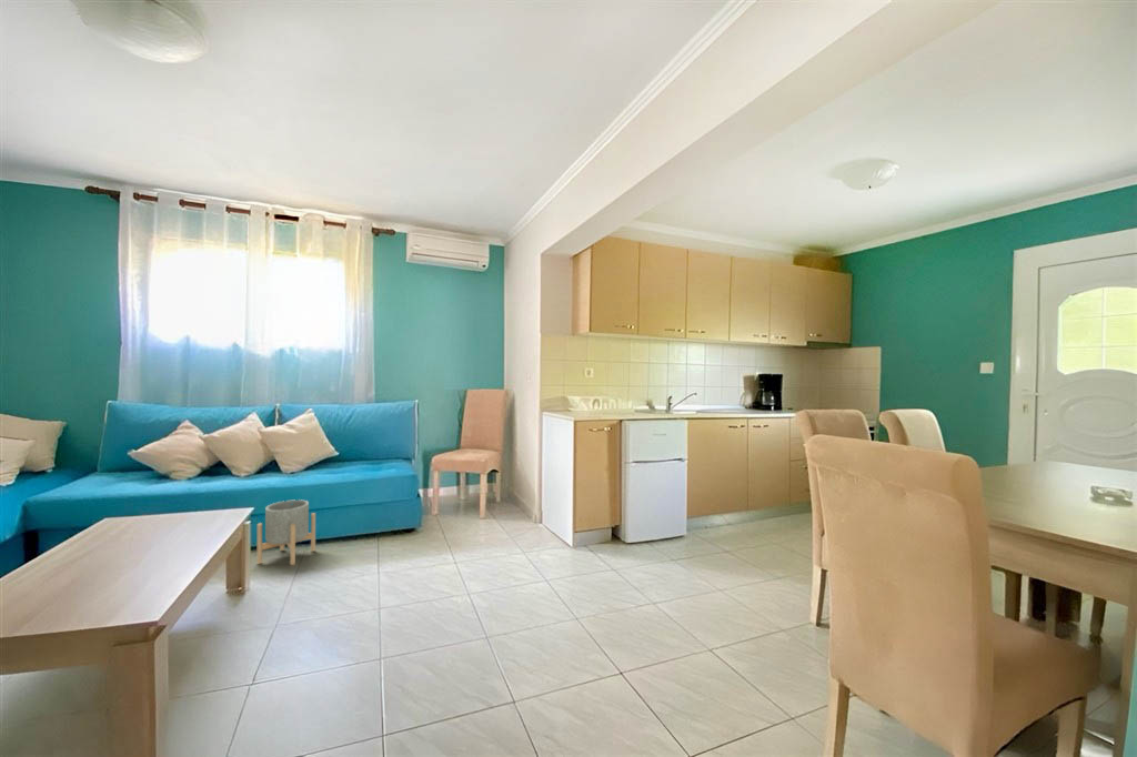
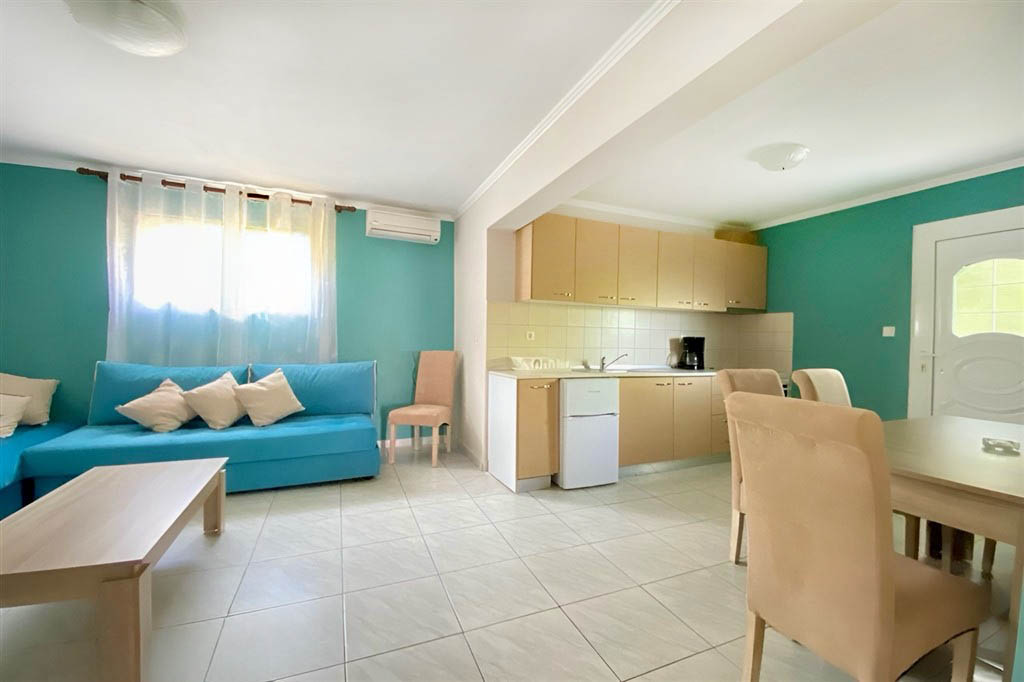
- planter (286, 531)
